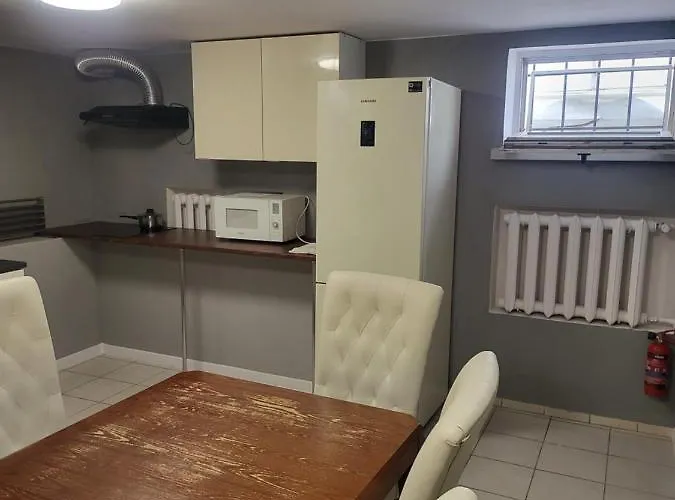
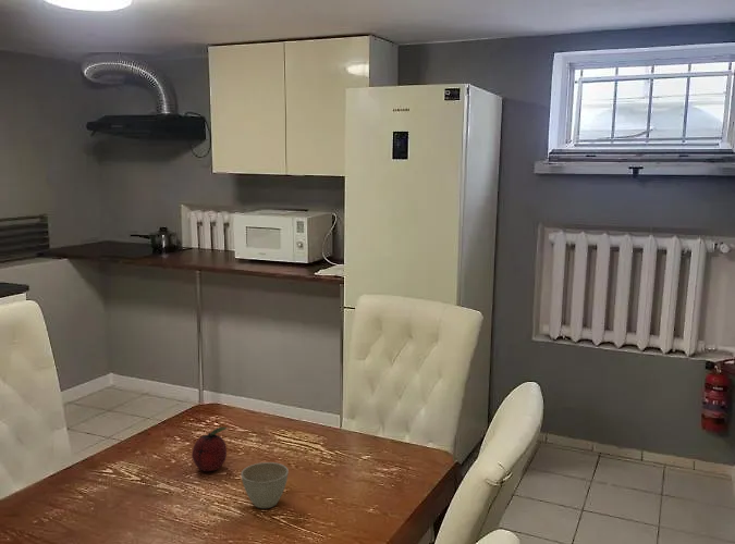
+ flower pot (265, 486)
+ fruit (211, 448)
